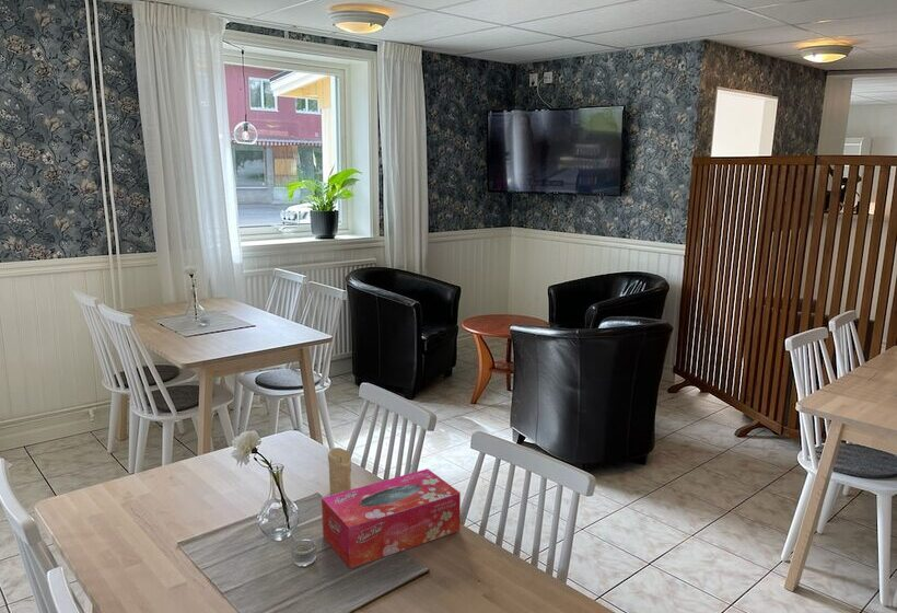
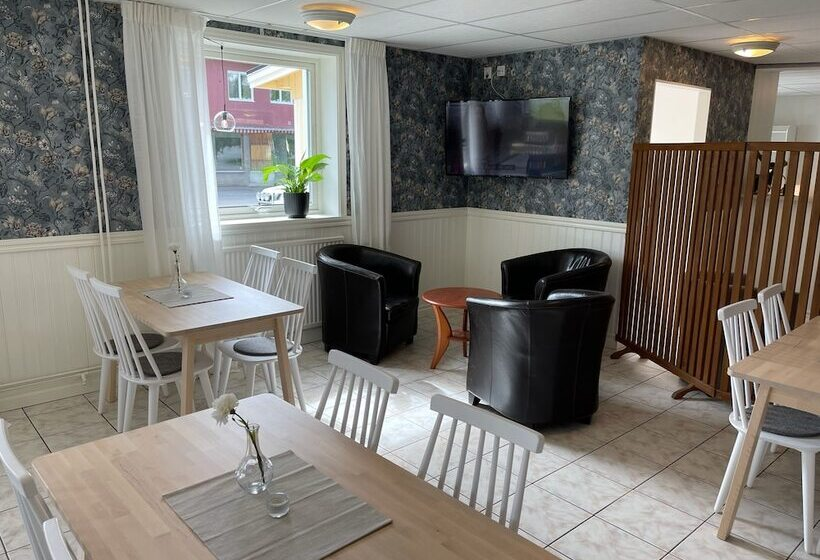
- tissue box (392, 514)
- candle (339, 472)
